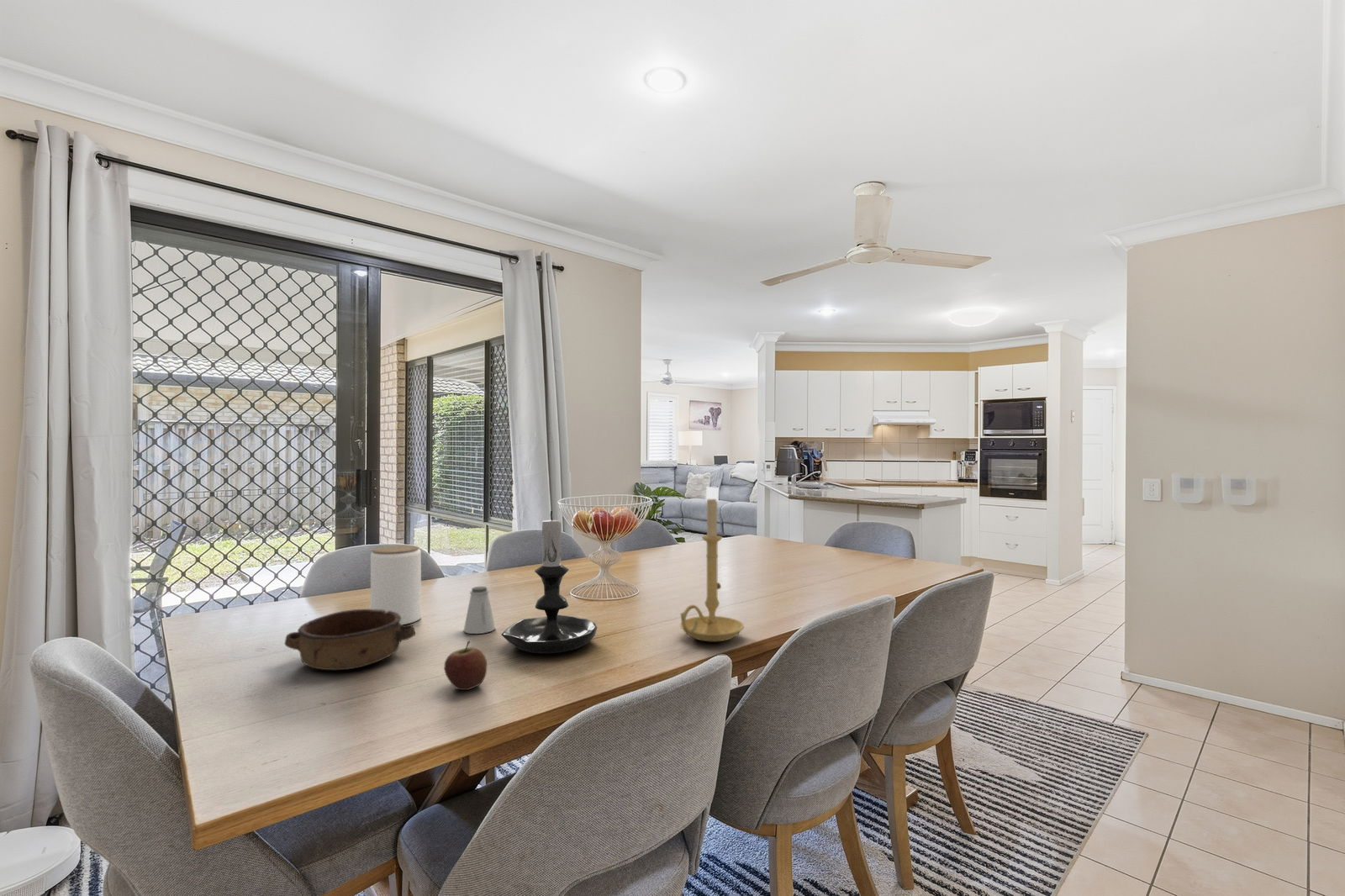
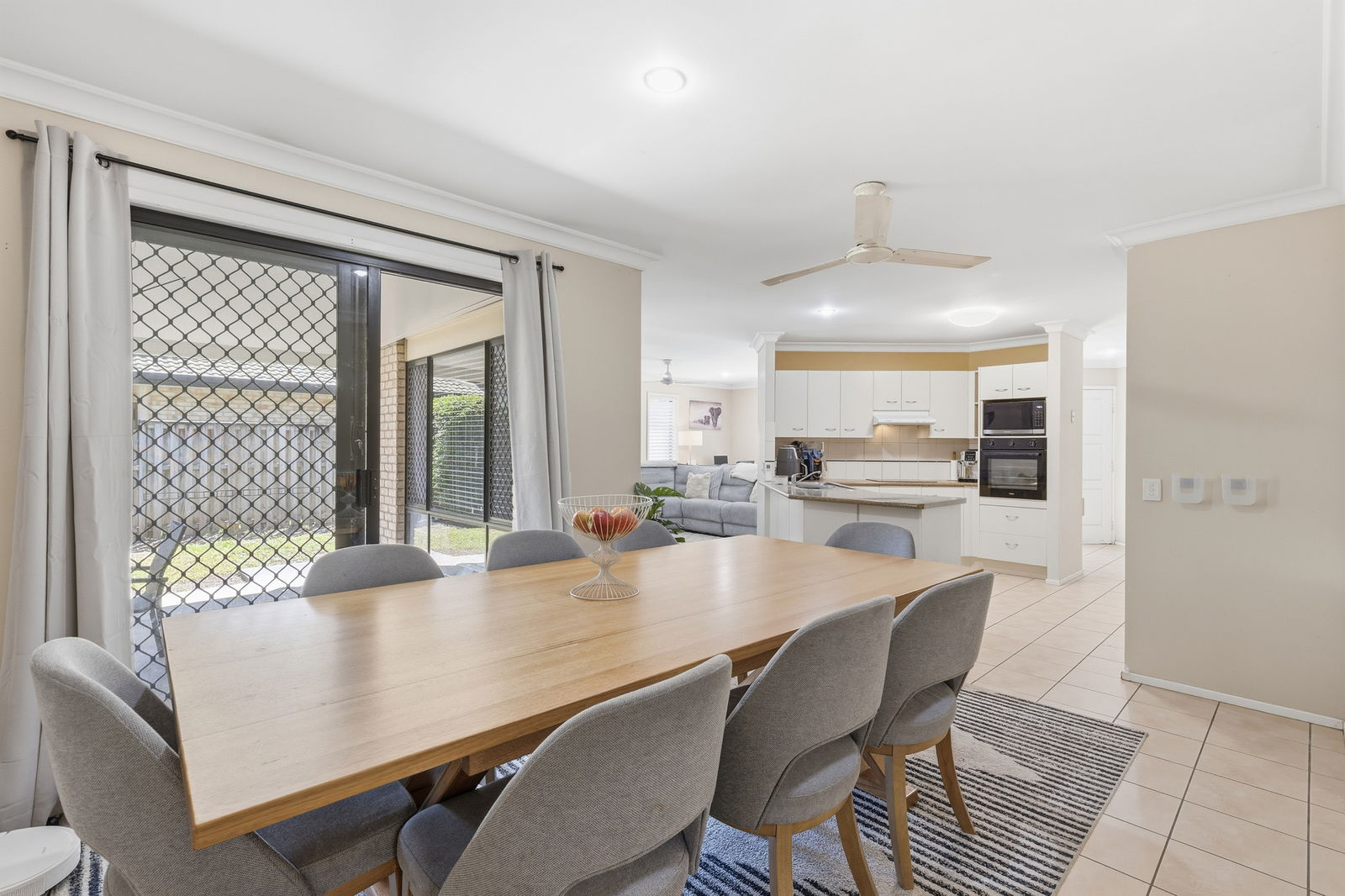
- candle holder (550, 577)
- bowl (351, 640)
- candle holder (710, 561)
- saltshaker (479, 609)
- apple (466, 664)
- jar (396, 583)
